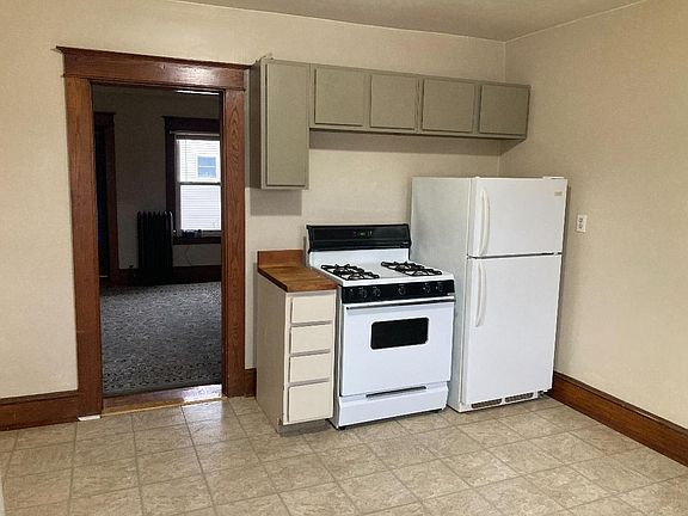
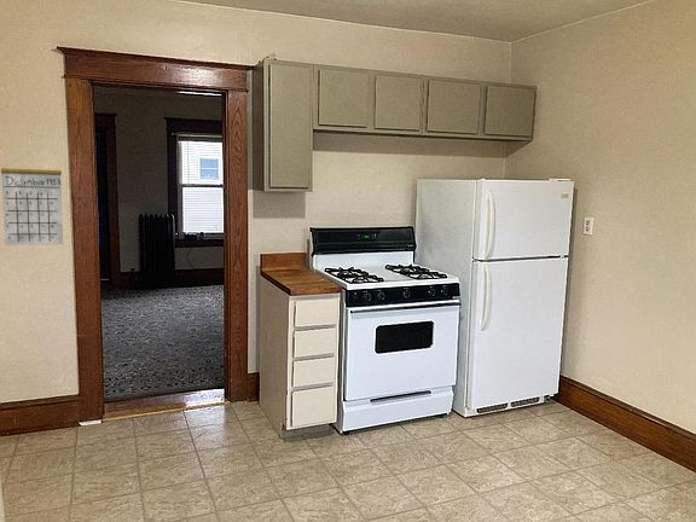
+ calendar (33, 198)
